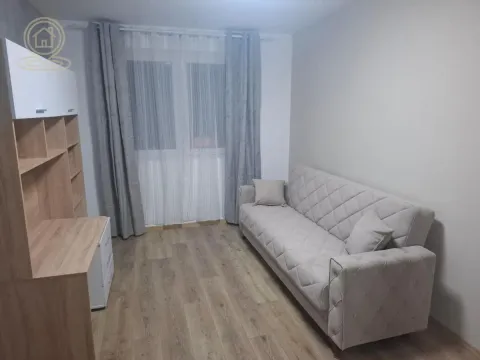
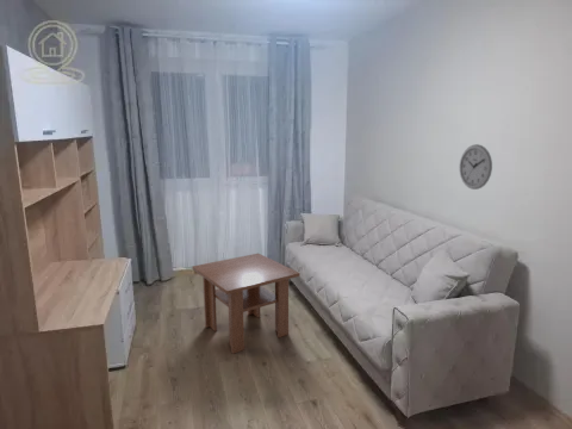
+ coffee table (244, 300)
+ wall clock (473, 167)
